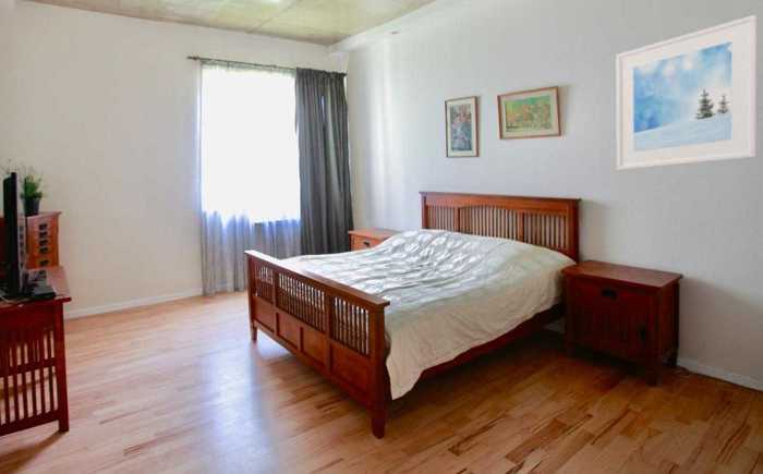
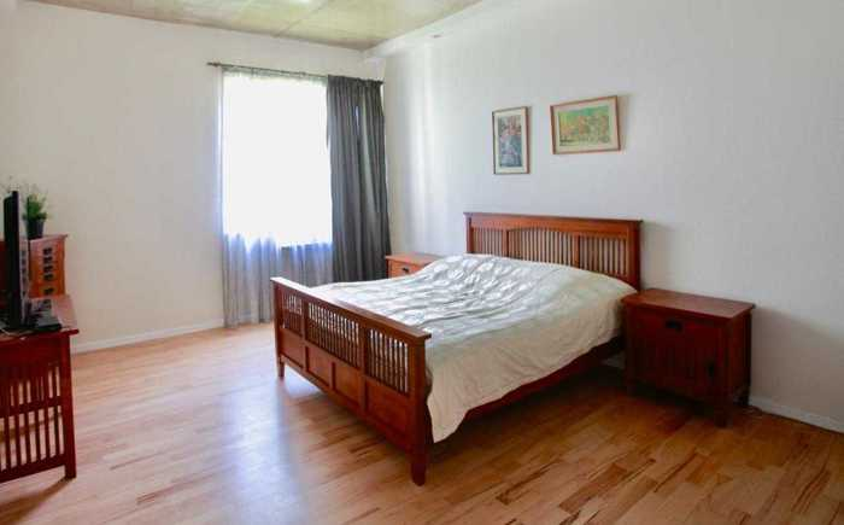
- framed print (679, 100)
